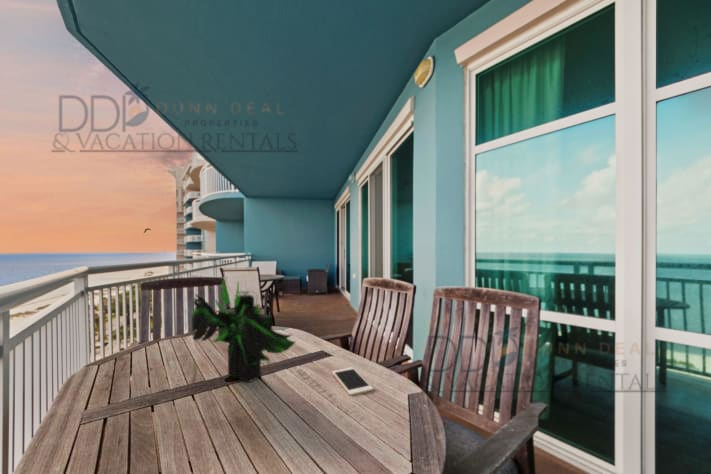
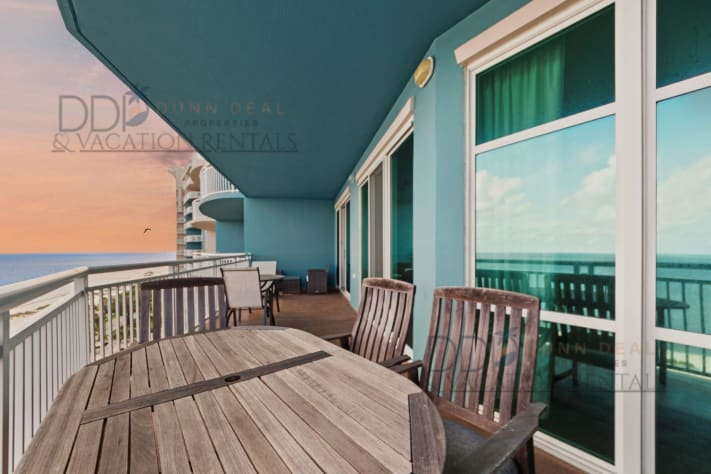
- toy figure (241, 327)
- cell phone (351, 380)
